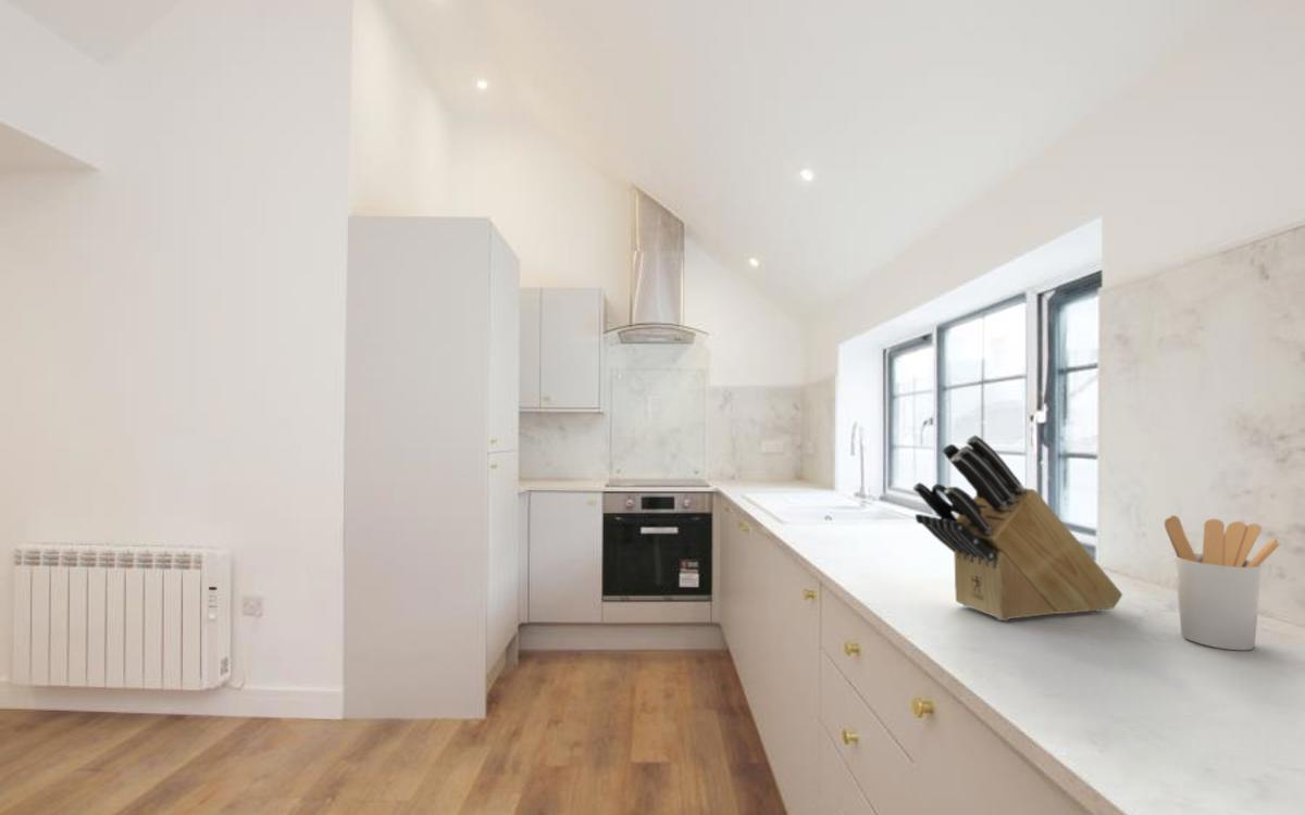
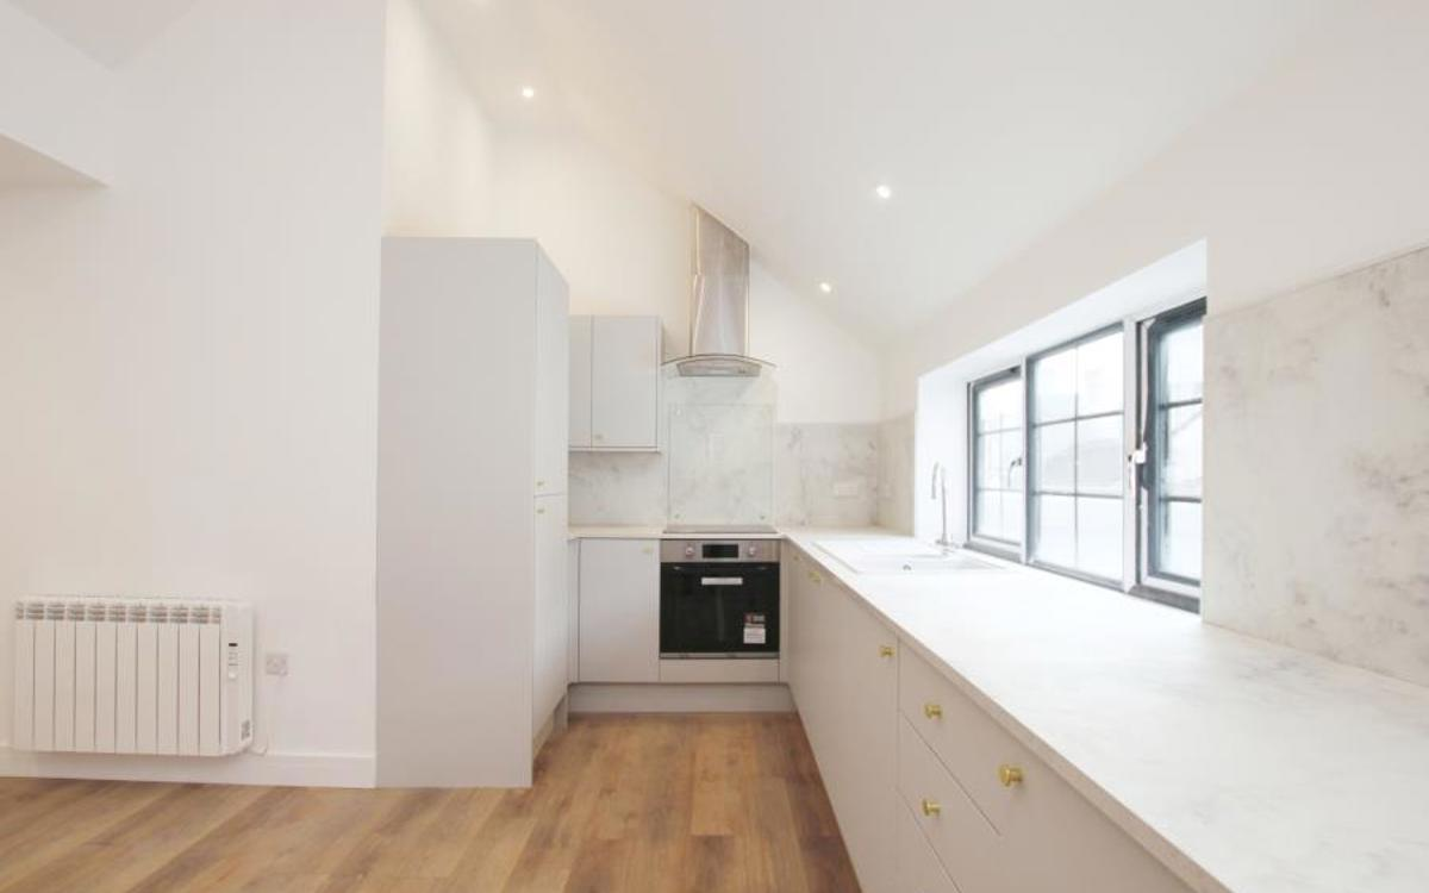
- utensil holder (1220, 577)
- knife block (1015, 522)
